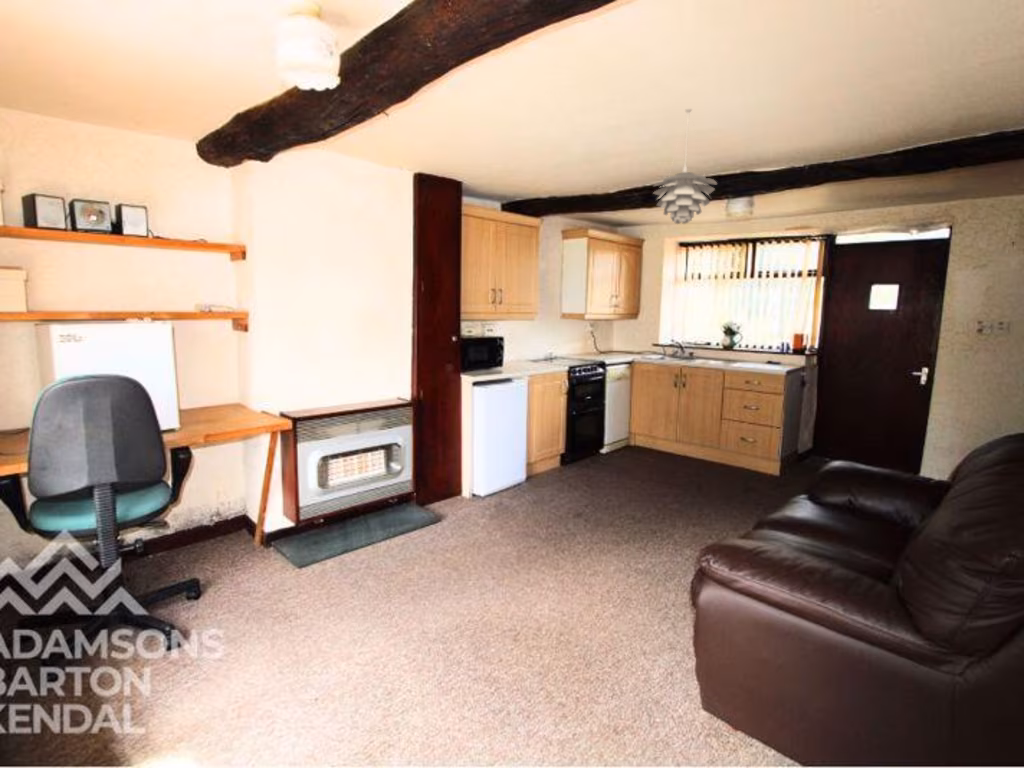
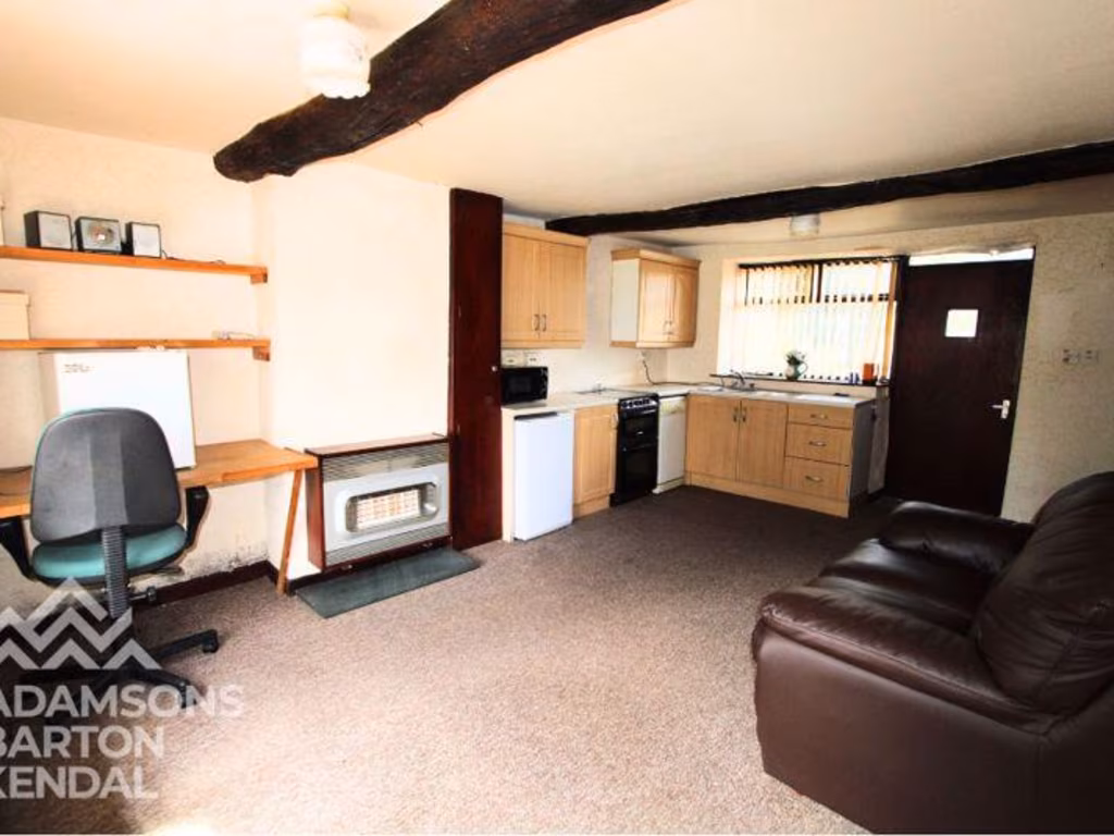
- pendant light (685, 166)
